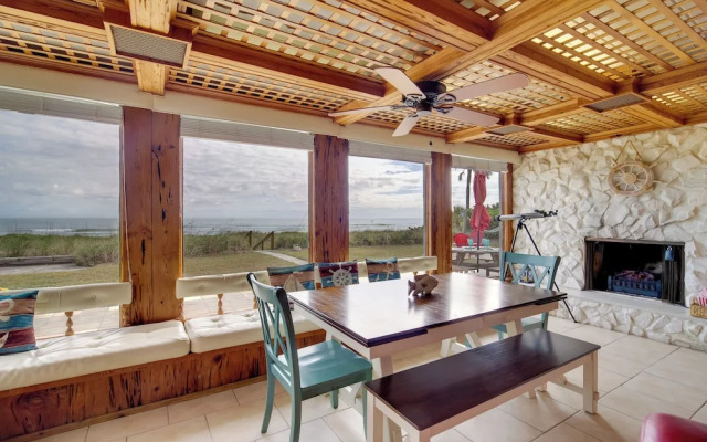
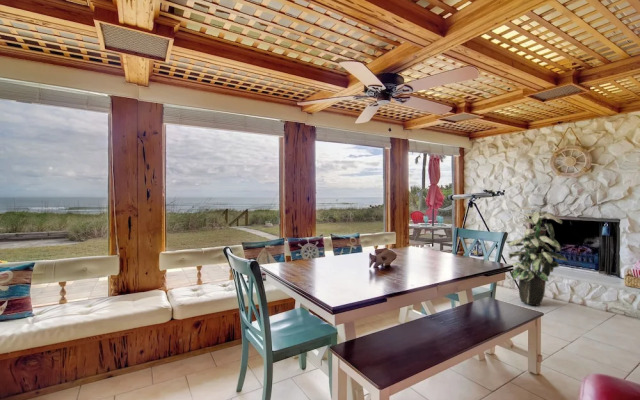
+ indoor plant (532, 255)
